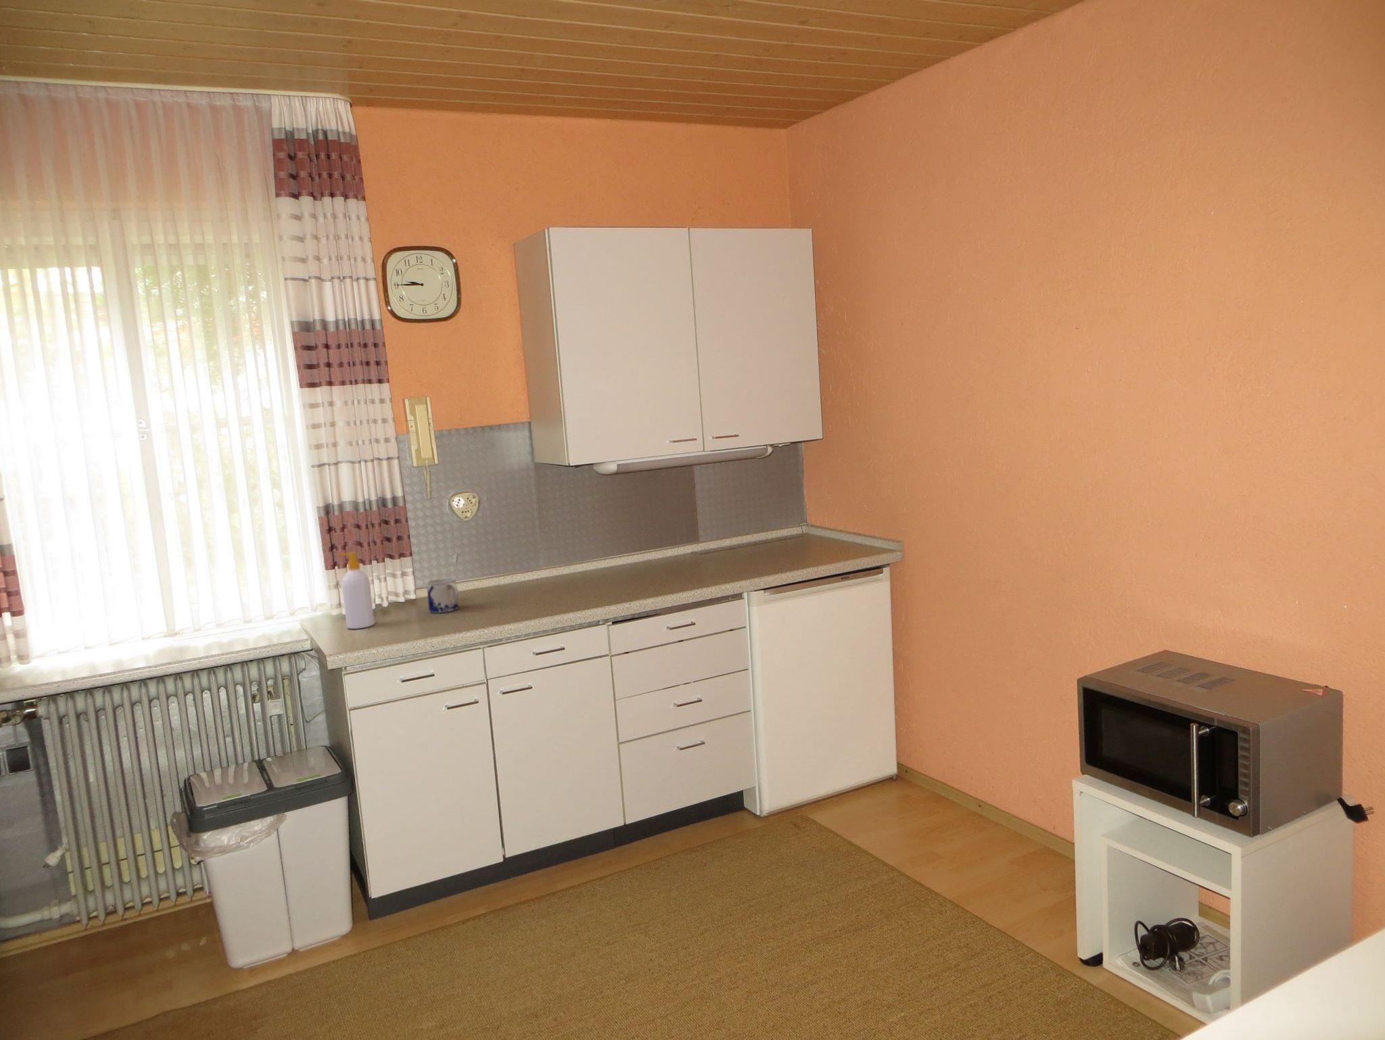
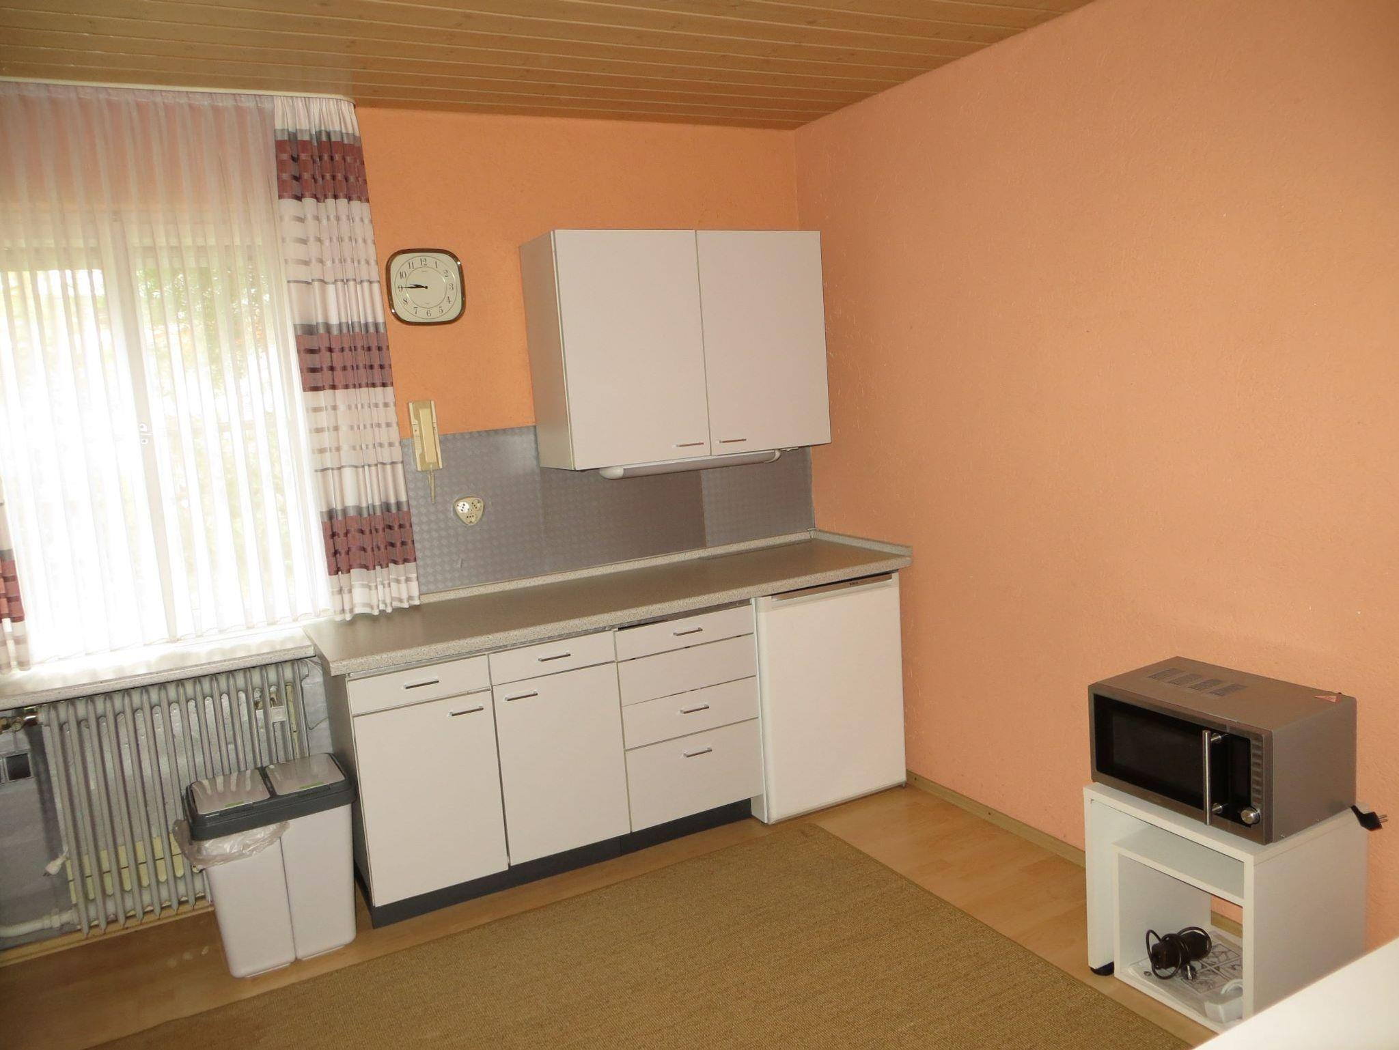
- soap bottle (355, 589)
- mug (445, 595)
